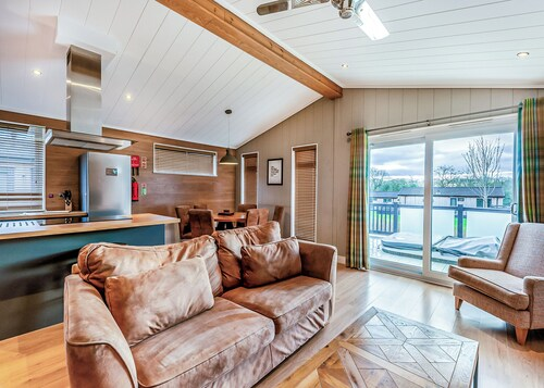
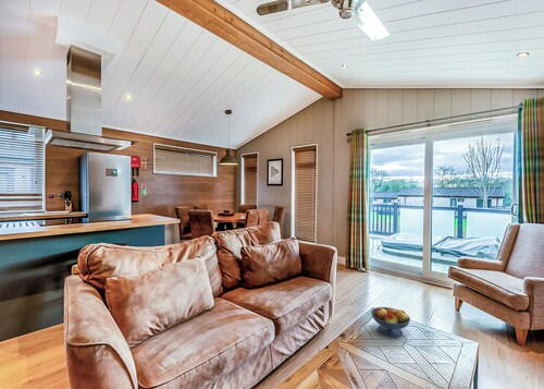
+ fruit bowl (390, 319)
